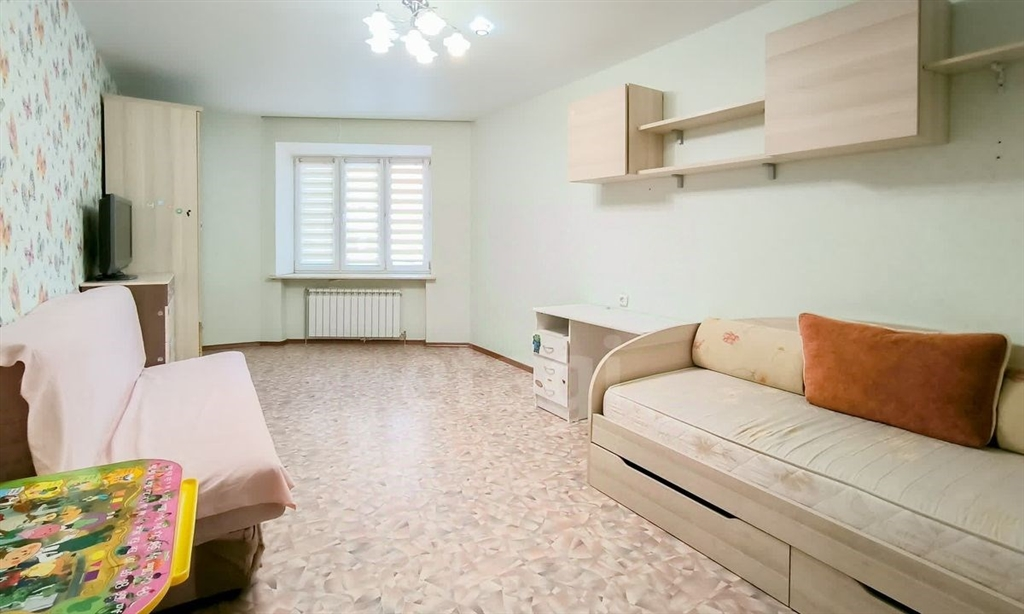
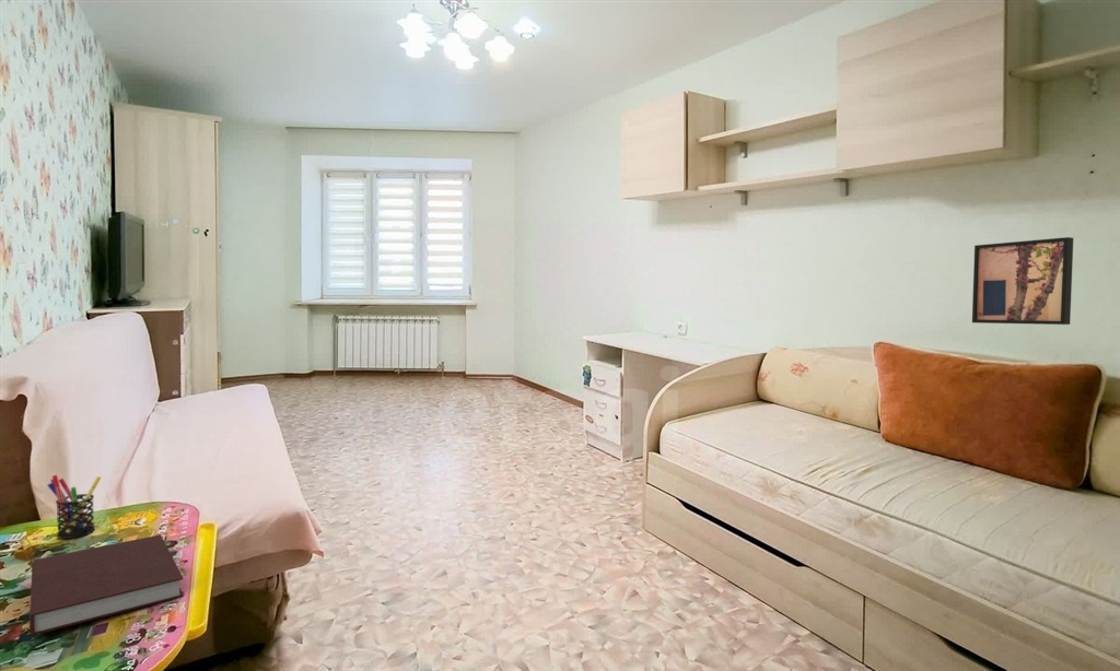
+ pen holder (72, 504)
+ wall art (1019, 282)
+ notebook (105, 577)
